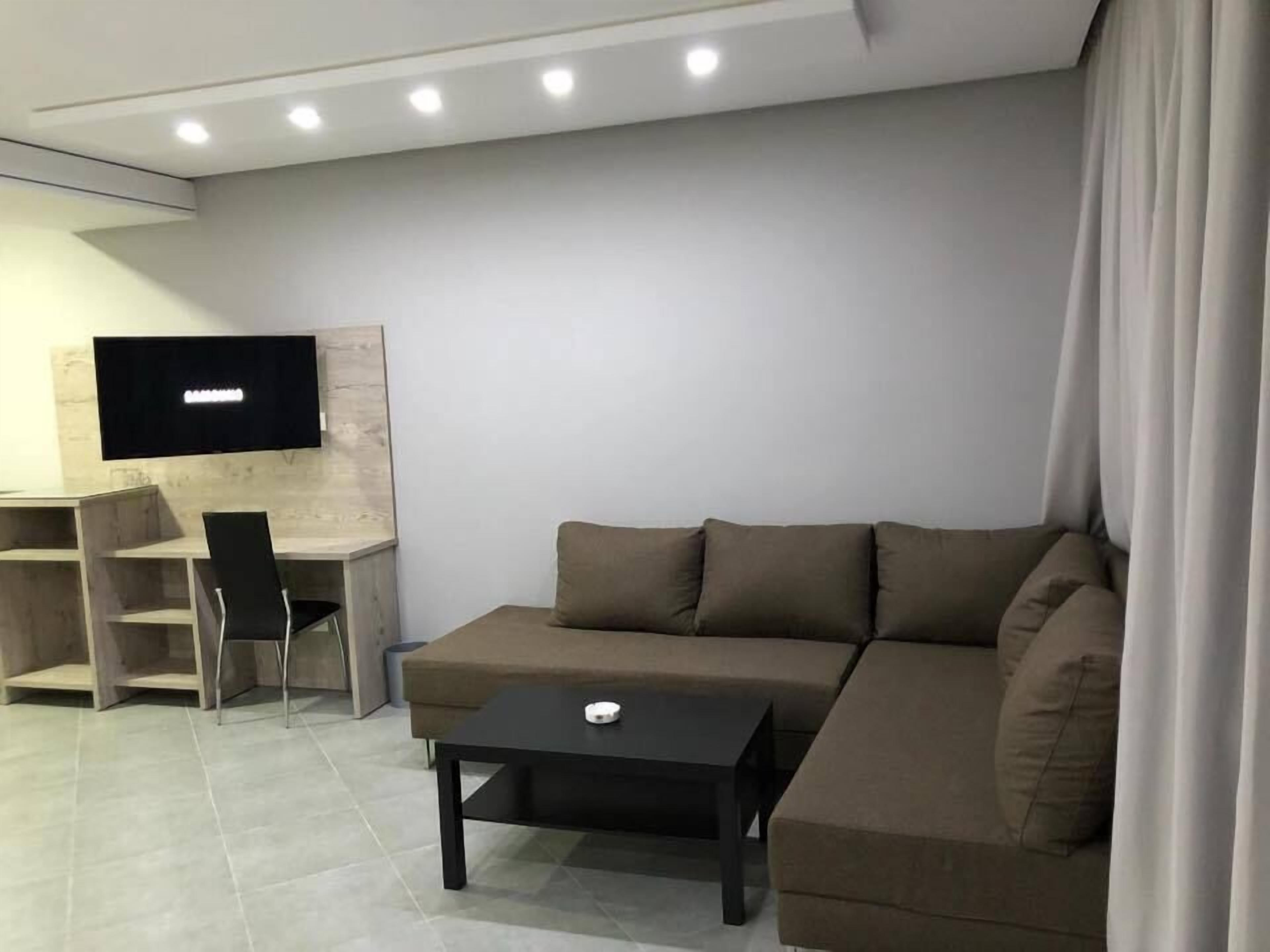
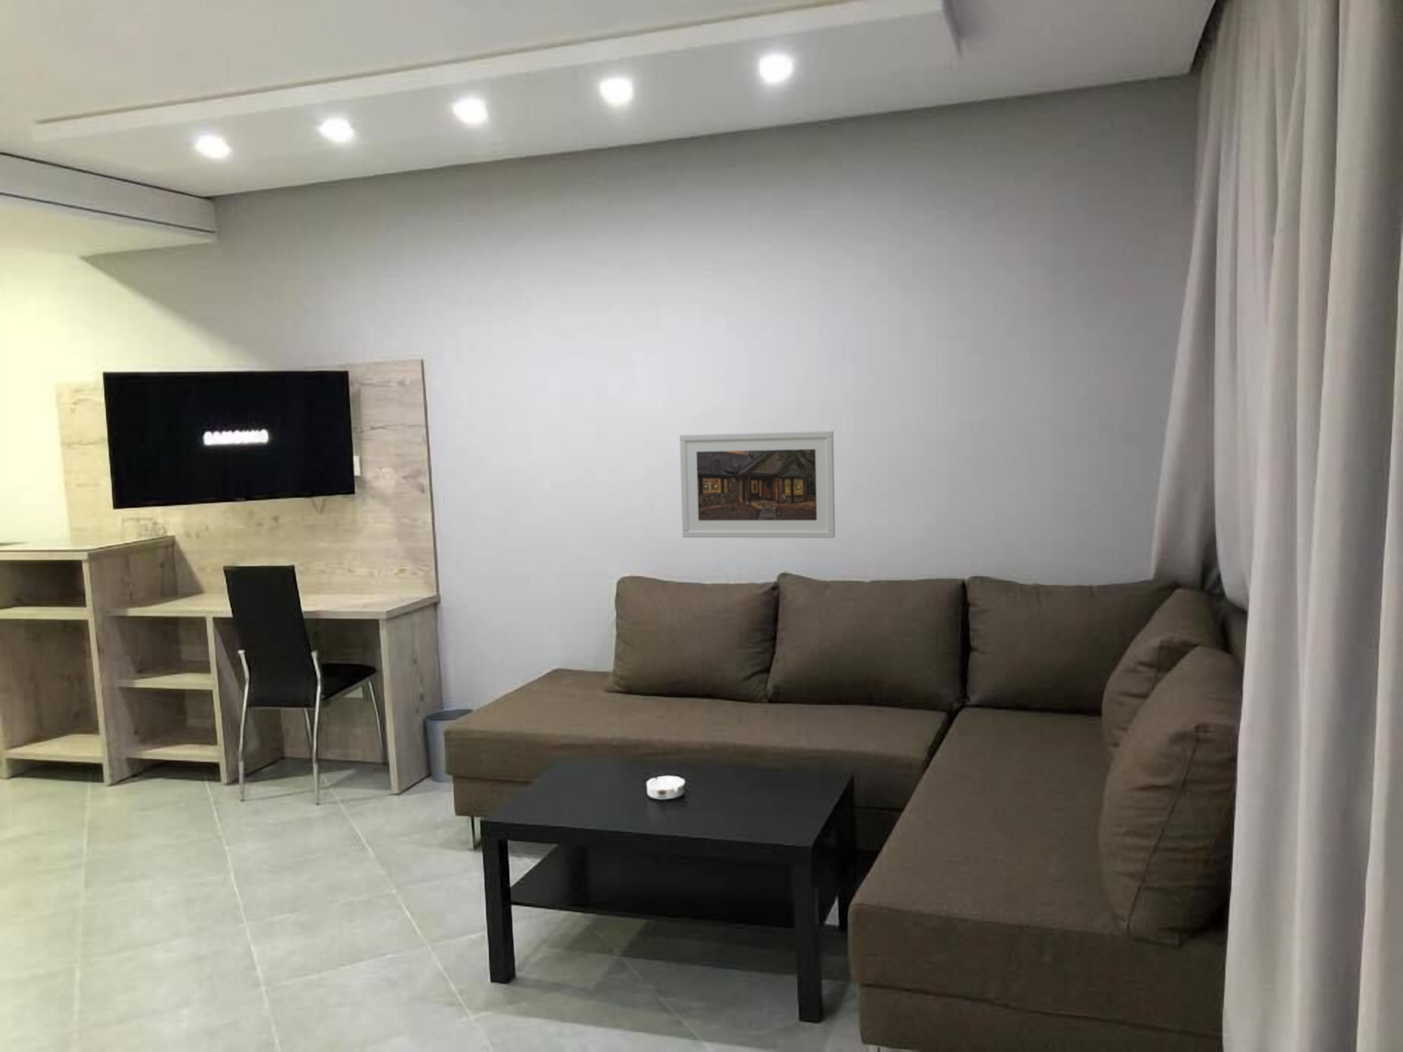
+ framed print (756, 485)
